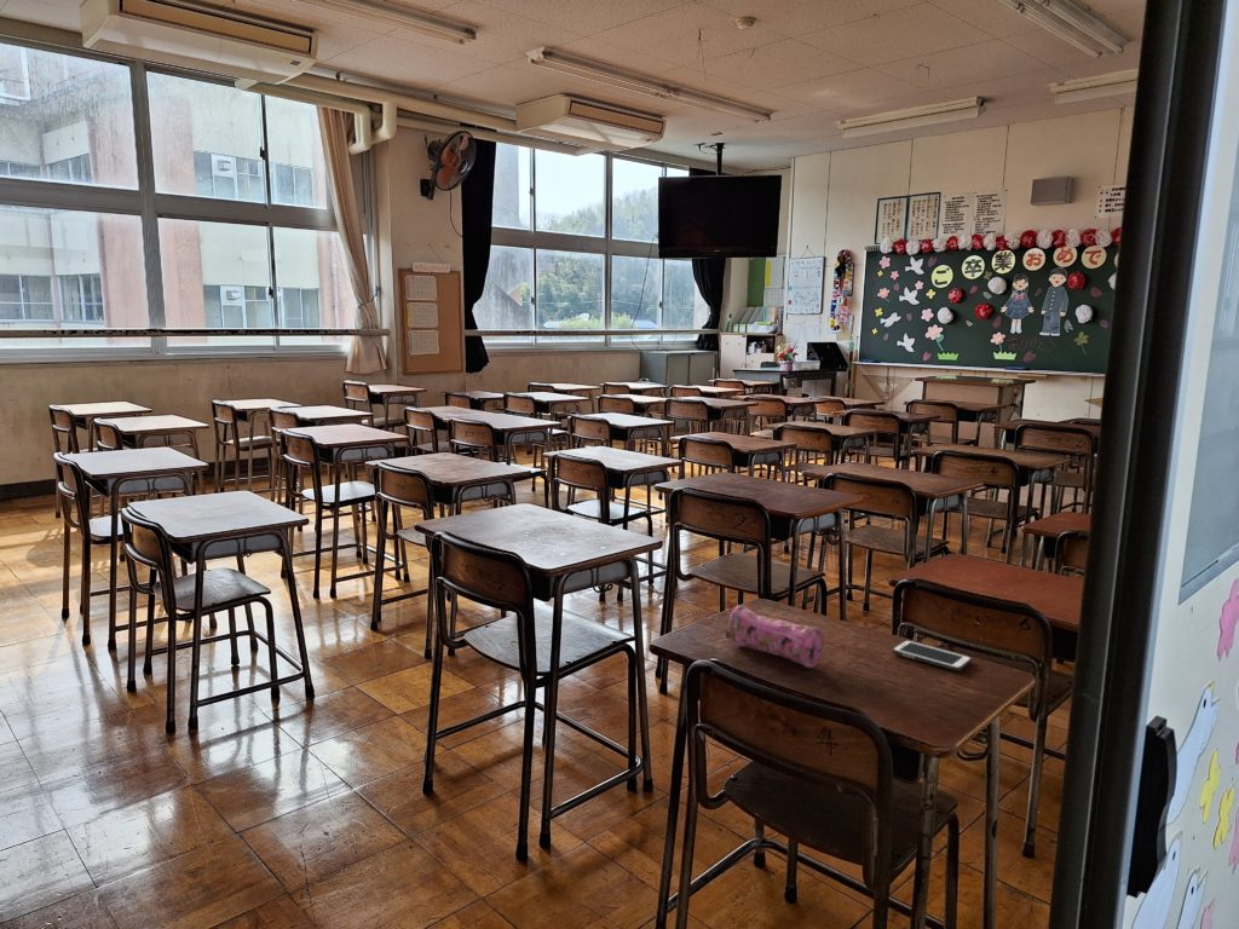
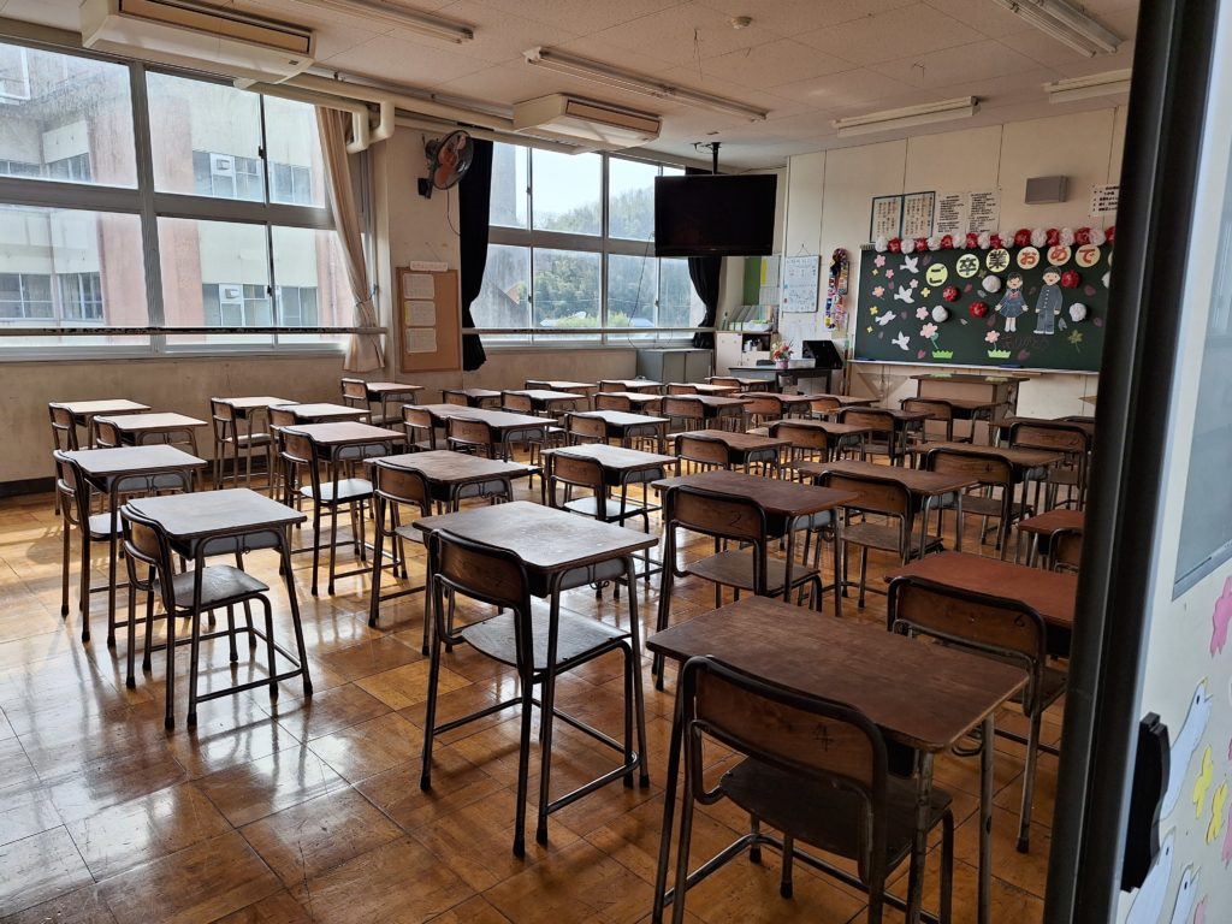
- cell phone (930, 654)
- pencil case (774, 635)
